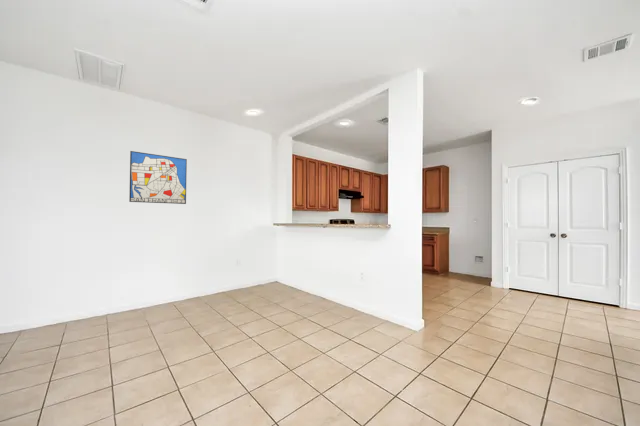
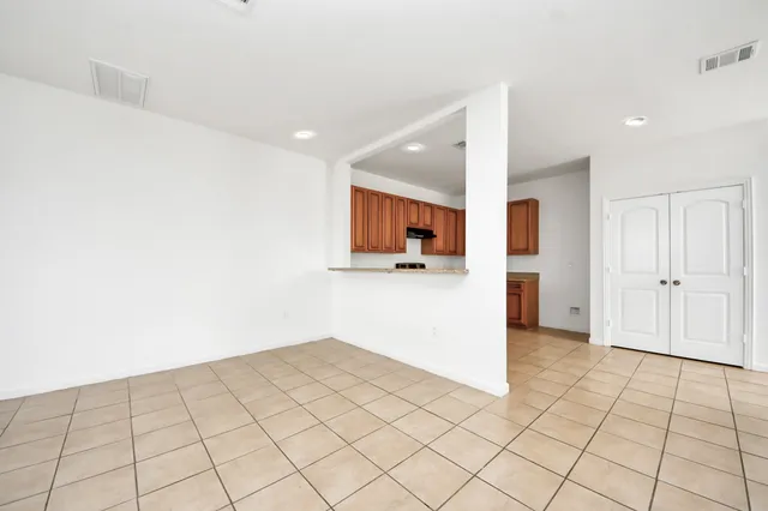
- wall art (159, 179)
